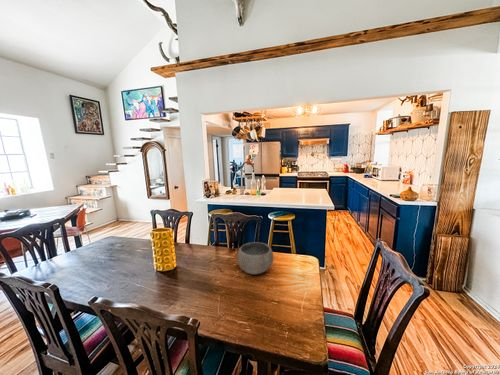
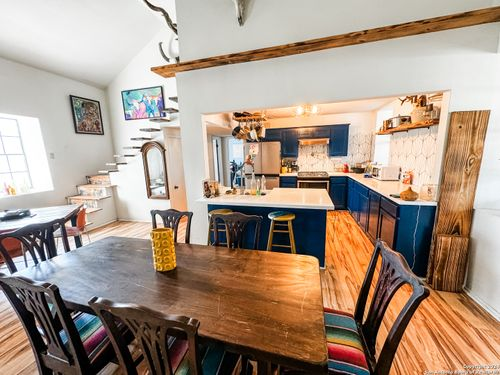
- bowl (255, 258)
